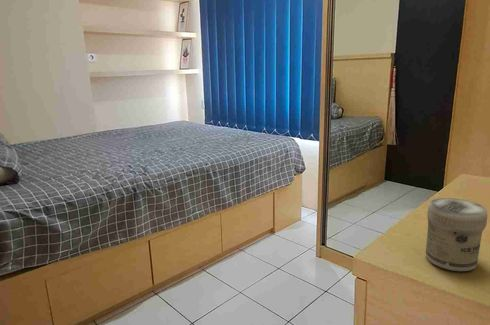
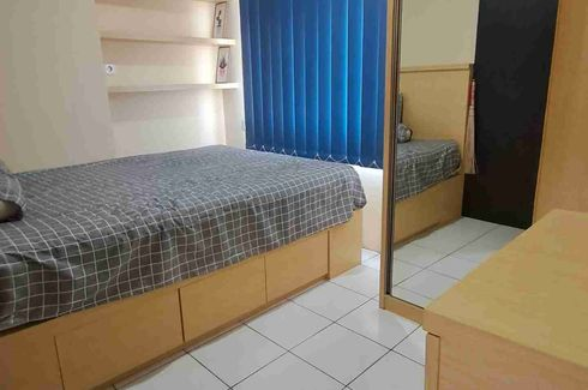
- jar (453, 233)
